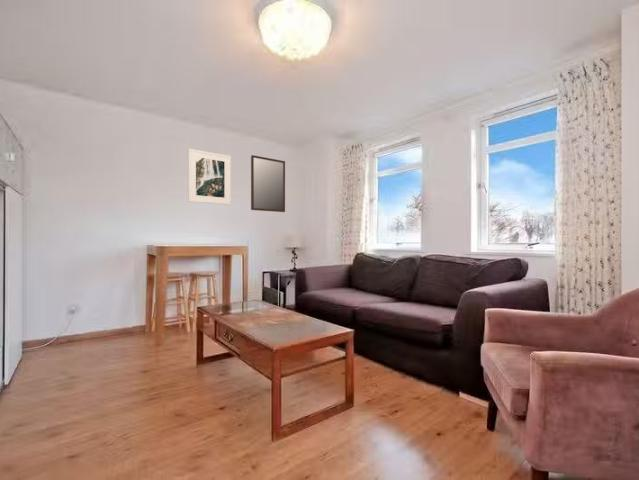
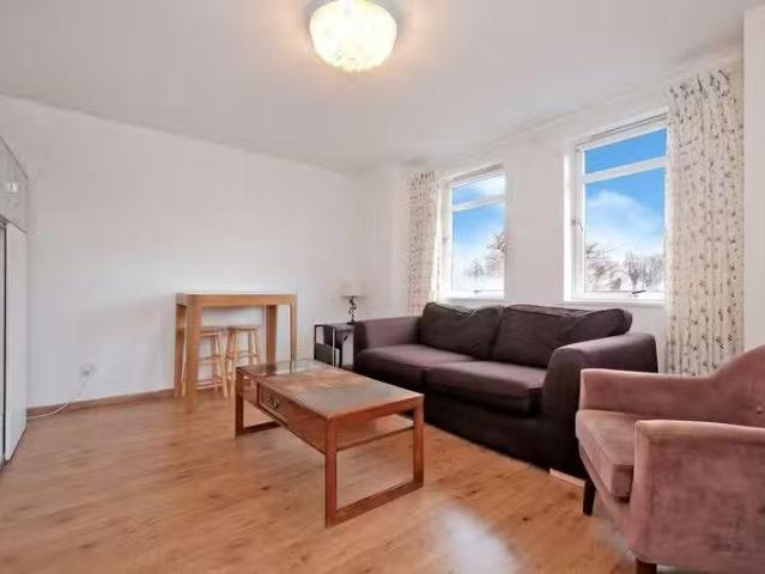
- home mirror (268, 184)
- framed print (210, 177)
